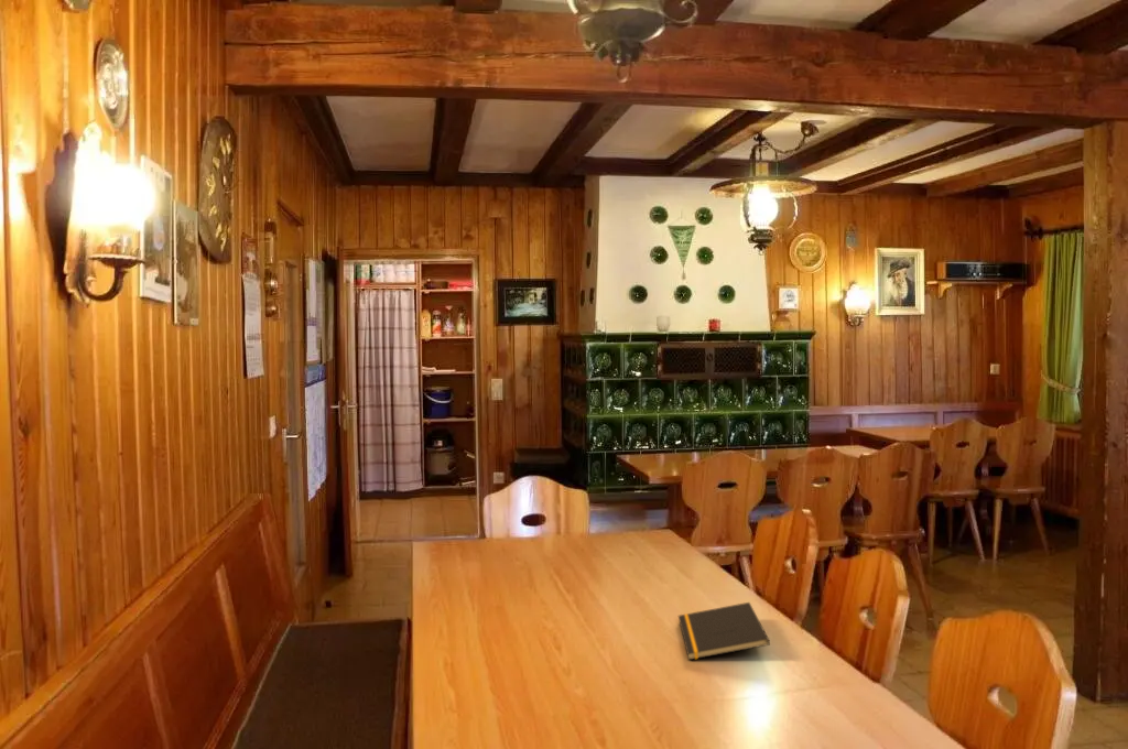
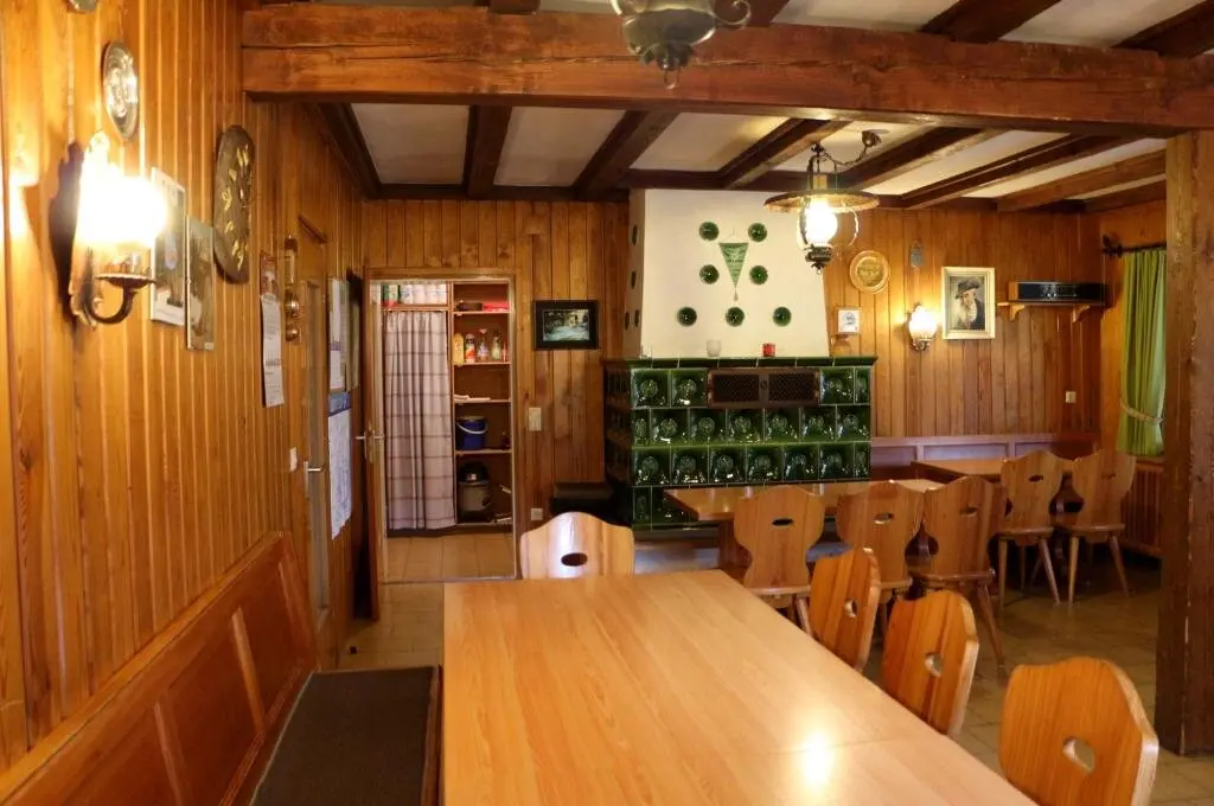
- notepad (720, 629)
